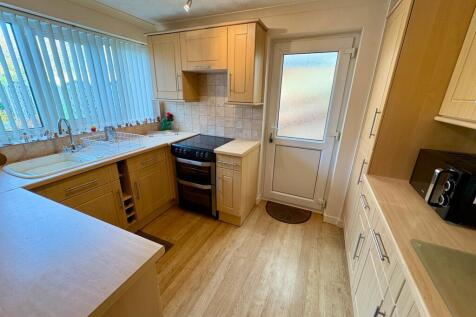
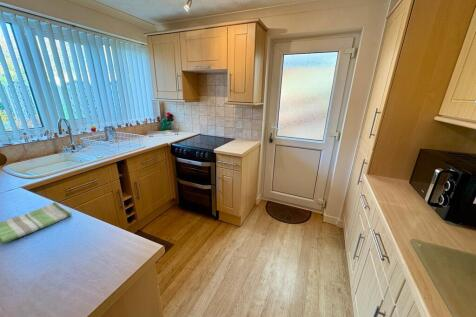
+ dish towel (33, 219)
